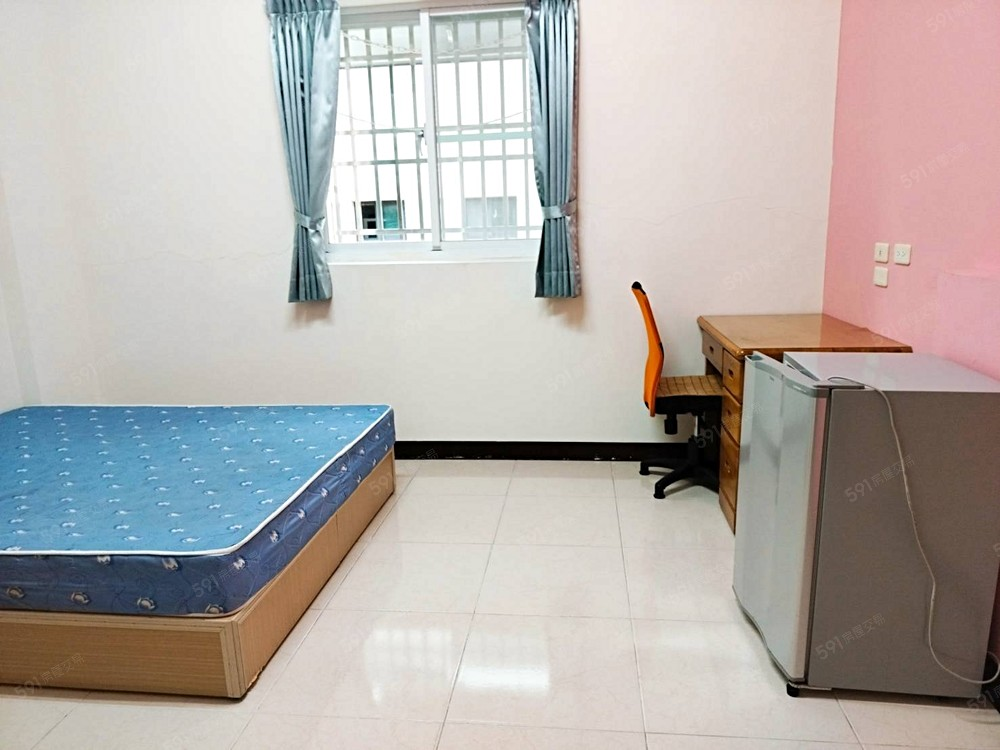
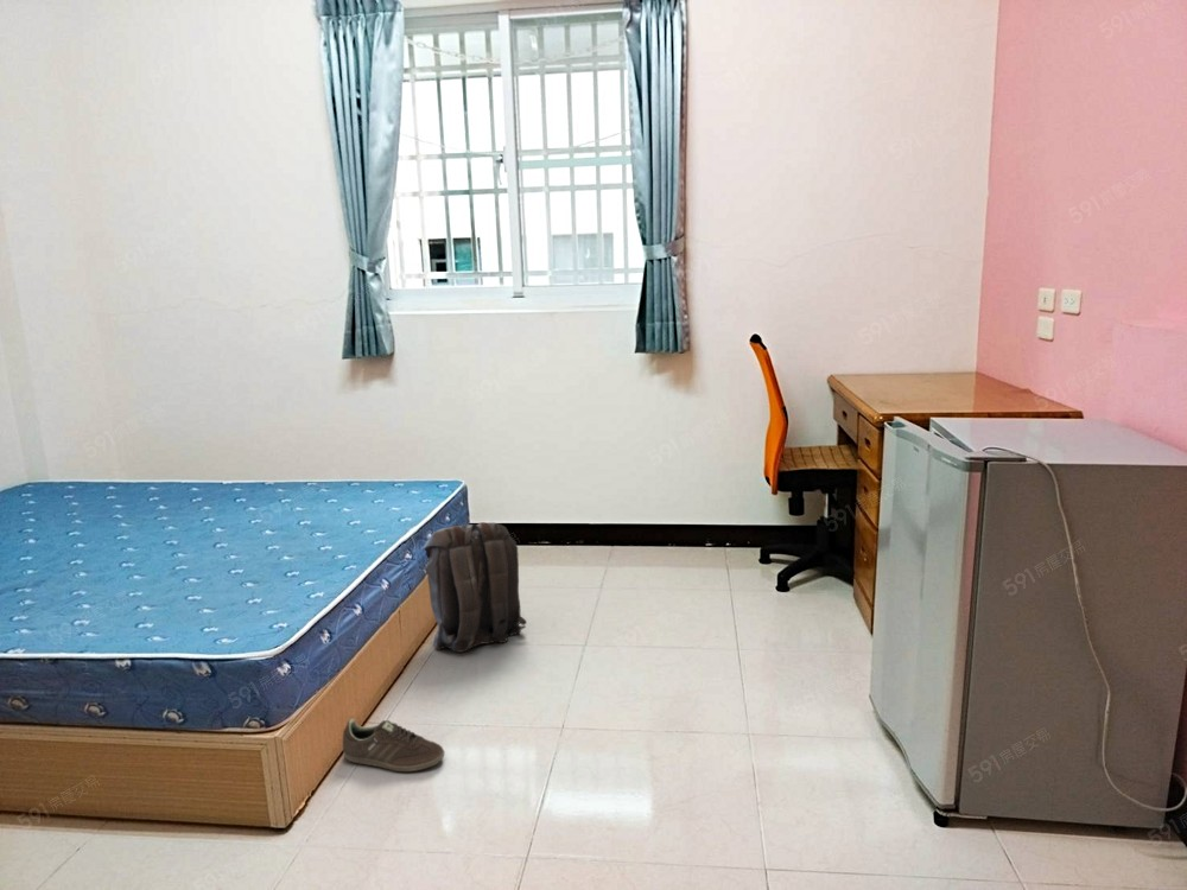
+ backpack (475, 580)
+ sneaker (391, 743)
